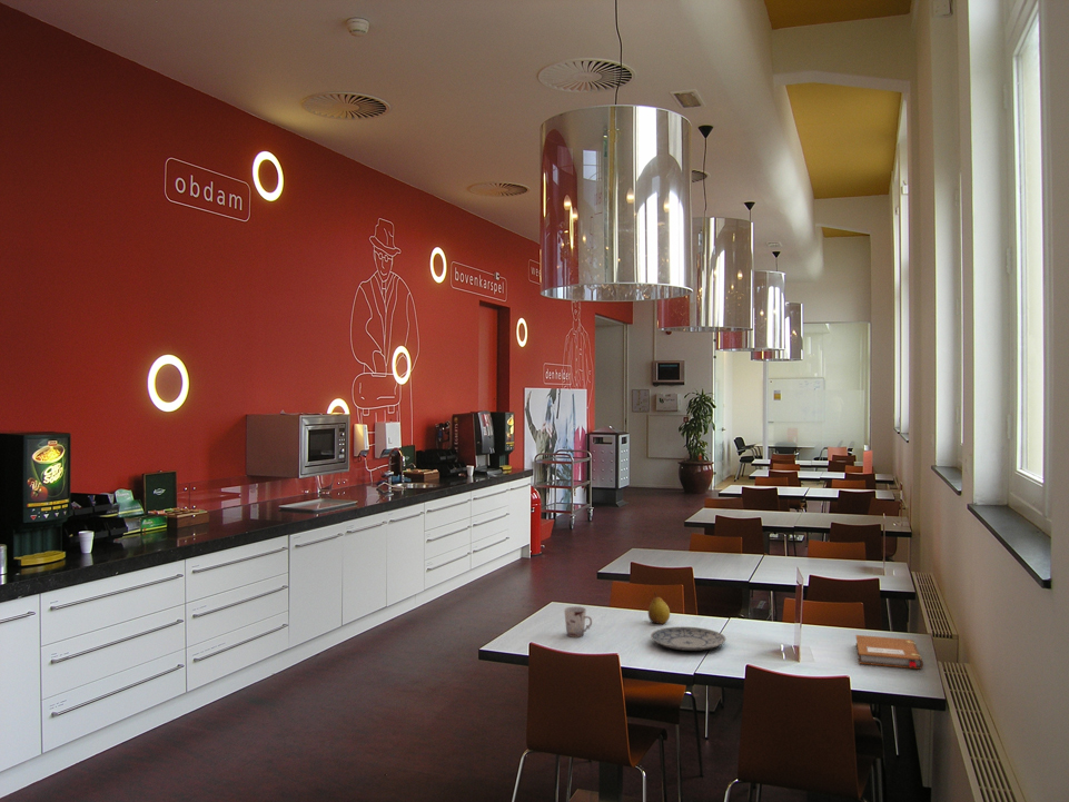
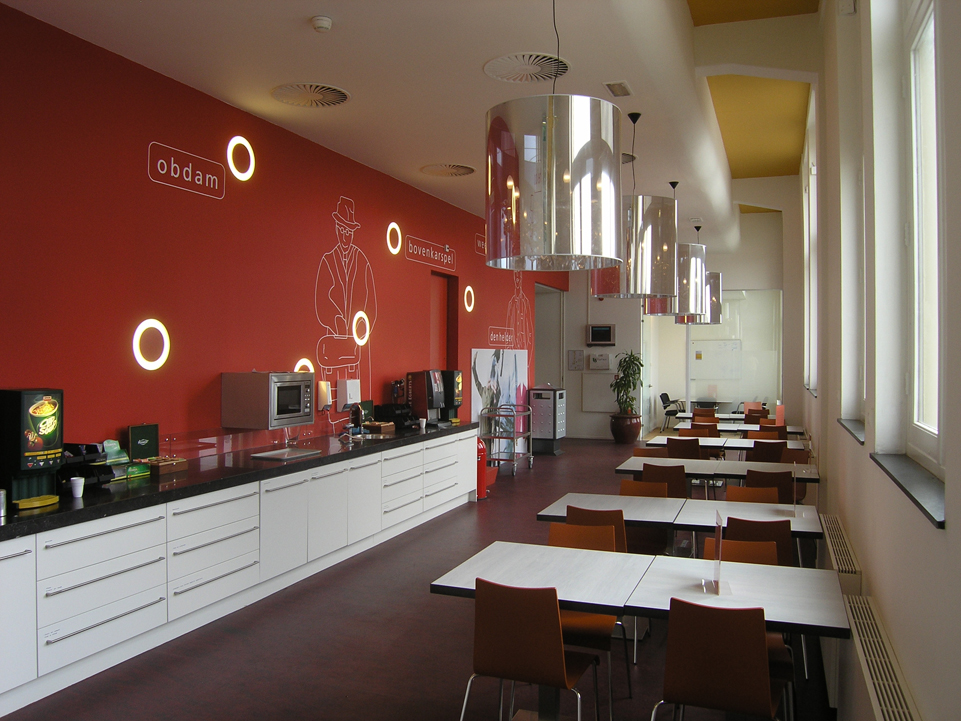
- cup (578, 622)
- plate (687, 640)
- fruit (659, 607)
- notebook (888, 652)
